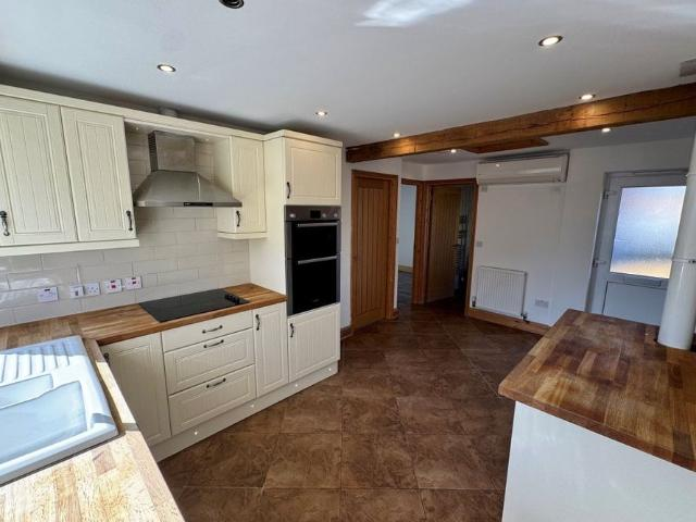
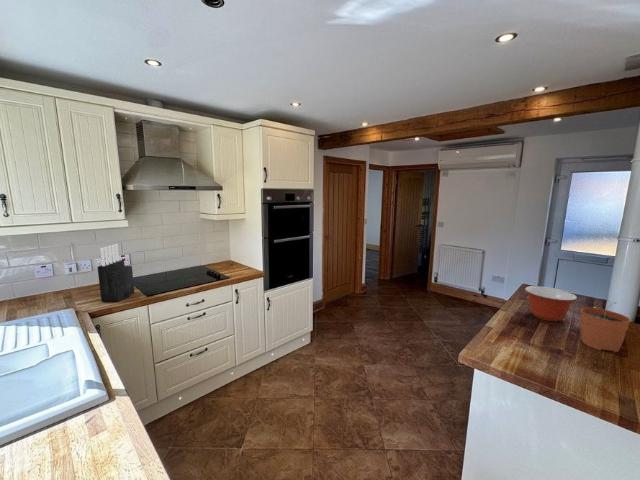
+ plant pot (603, 322)
+ knife block (117, 271)
+ mixing bowl (548, 304)
